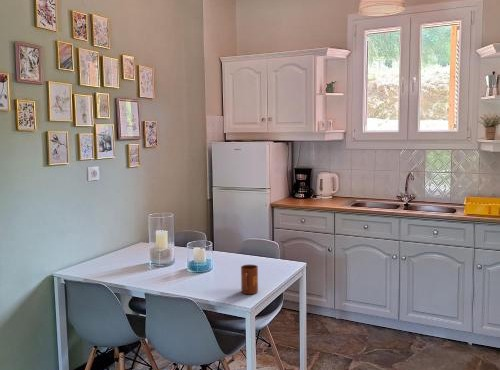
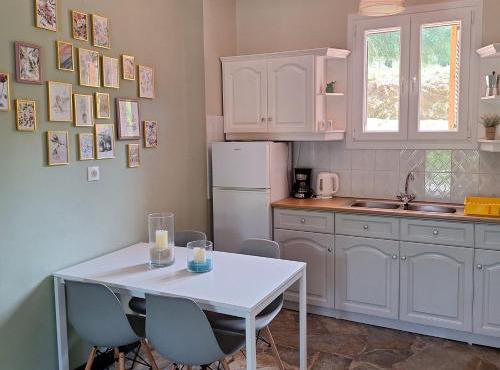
- mug (248, 280)
